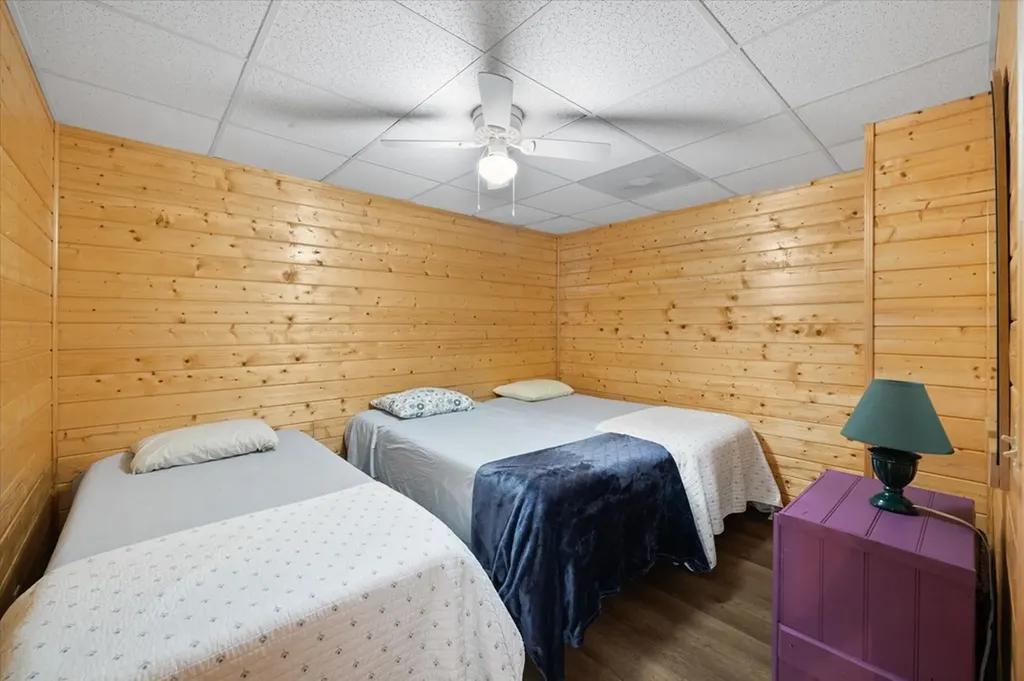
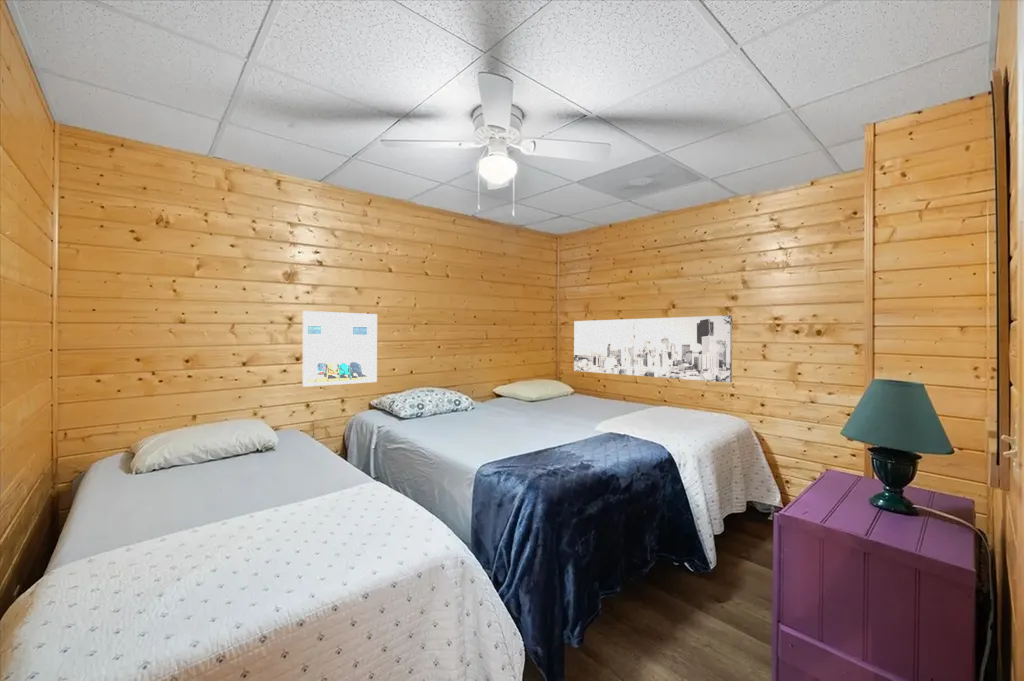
+ wall art (341, 348)
+ wall art (641, 347)
